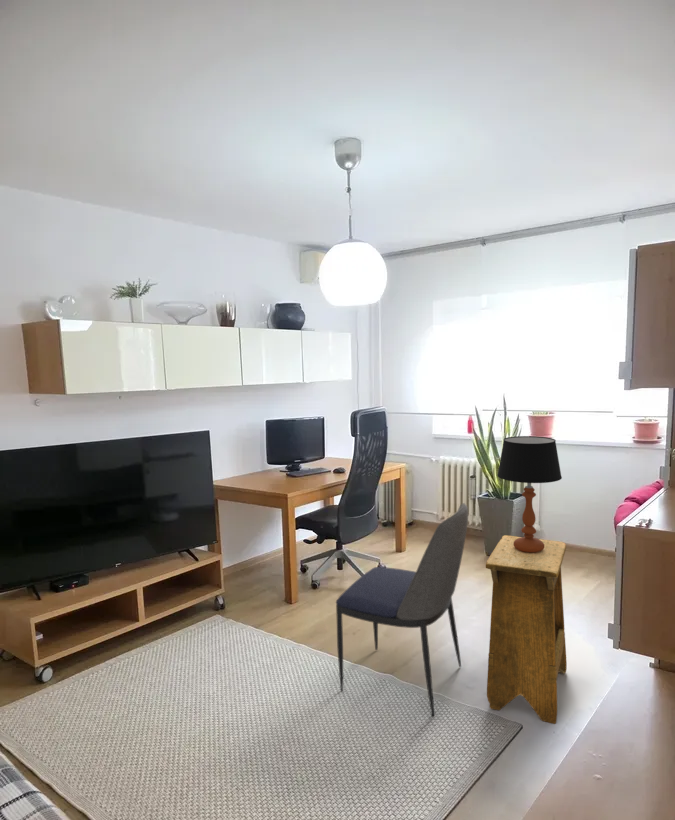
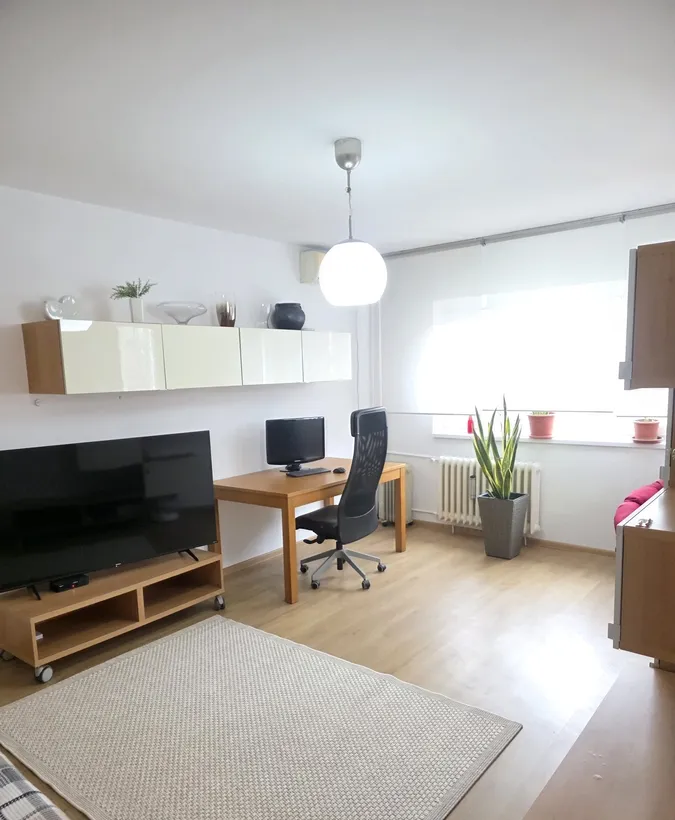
- stool (527, 621)
- table lamp (529, 494)
- chair (406, 593)
